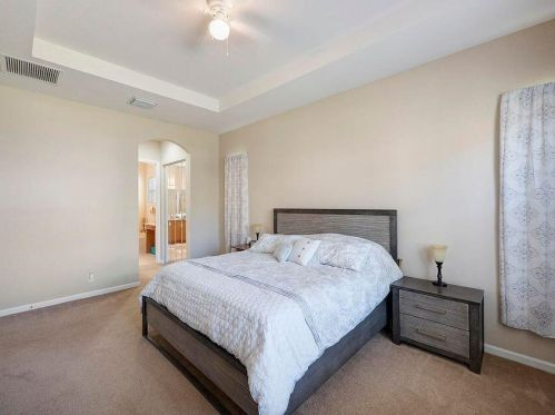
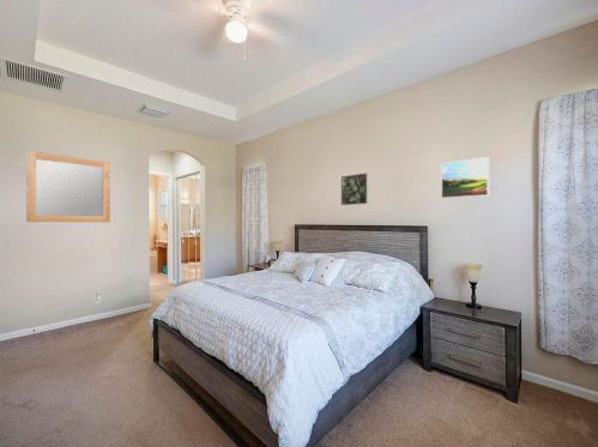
+ home mirror (71, 189)
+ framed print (464, 179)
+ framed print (354, 189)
